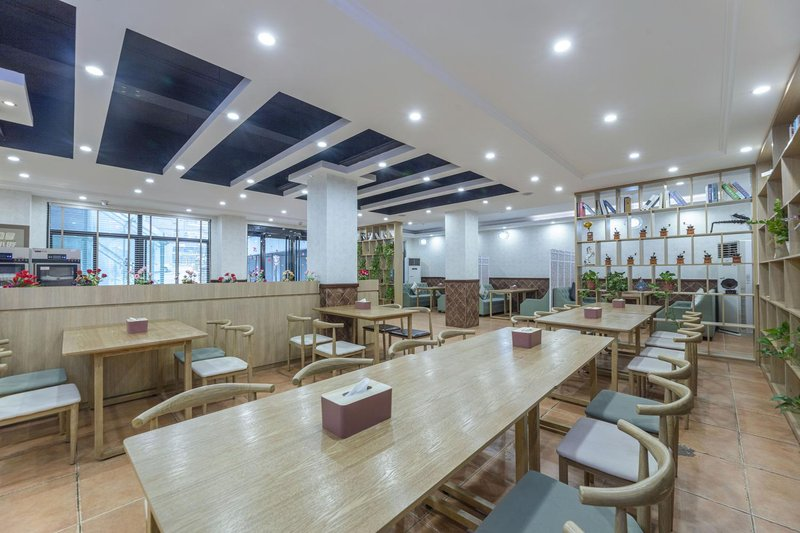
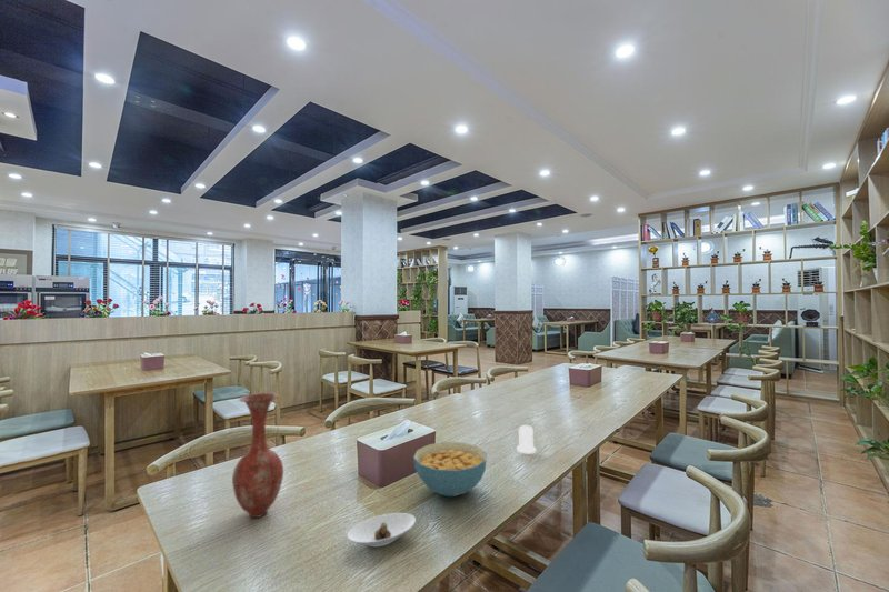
+ cereal bowl (450, 473)
+ vase (258, 454)
+ salt shaker (526, 438)
+ saucer (382, 531)
